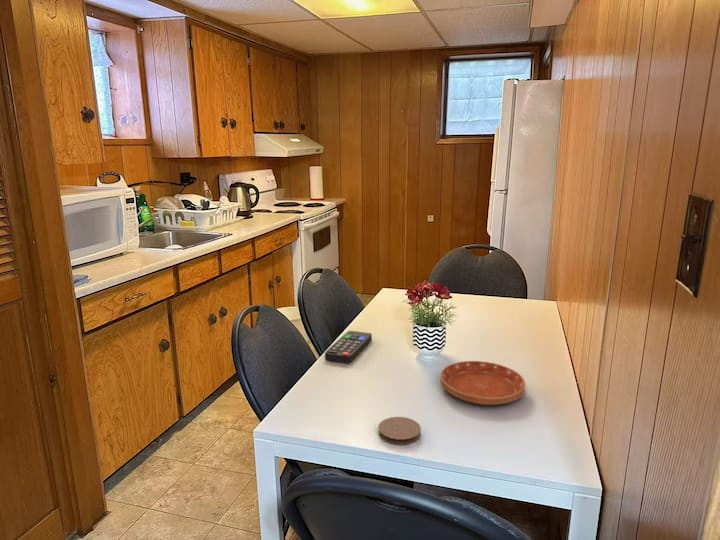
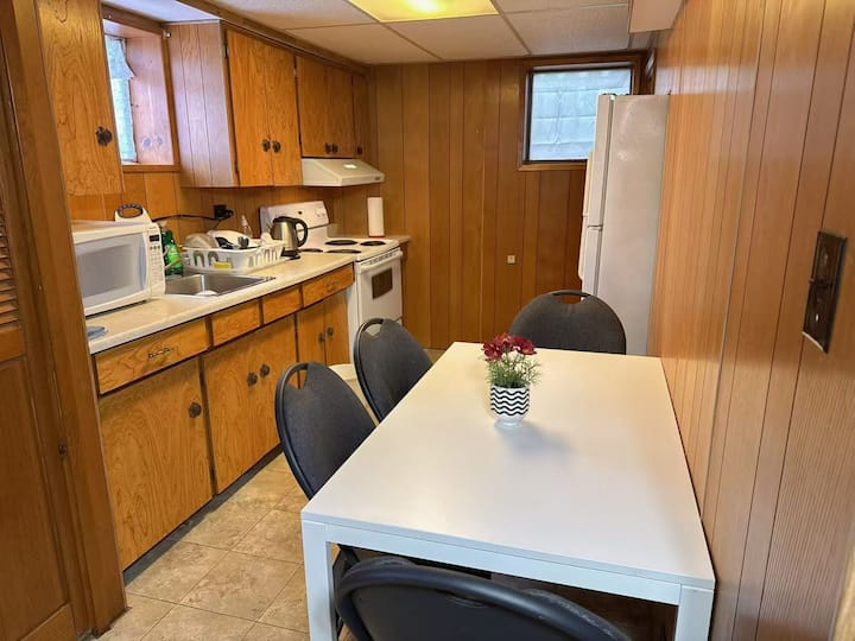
- coaster (399, 430)
- remote control (349, 345)
- saucer (481, 383)
